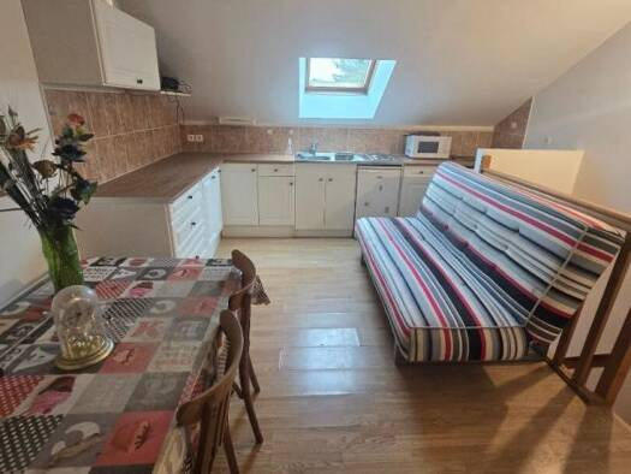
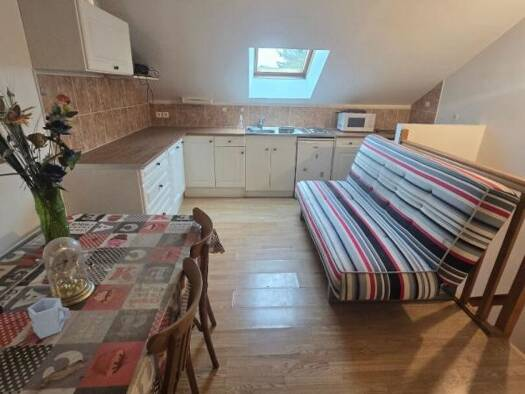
+ cup (50, 316)
